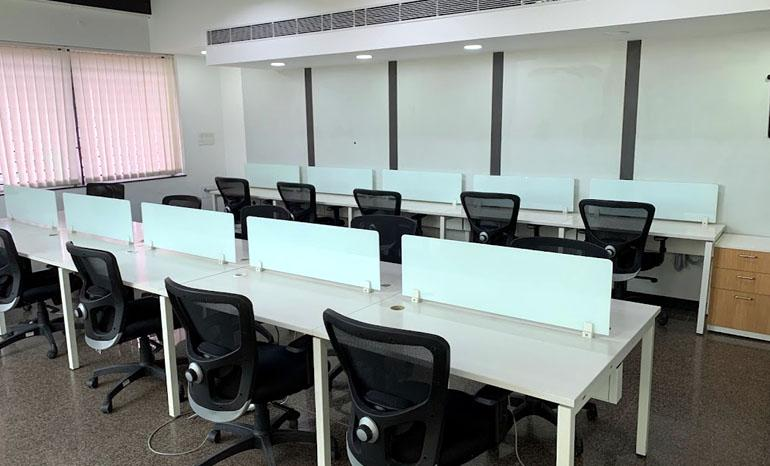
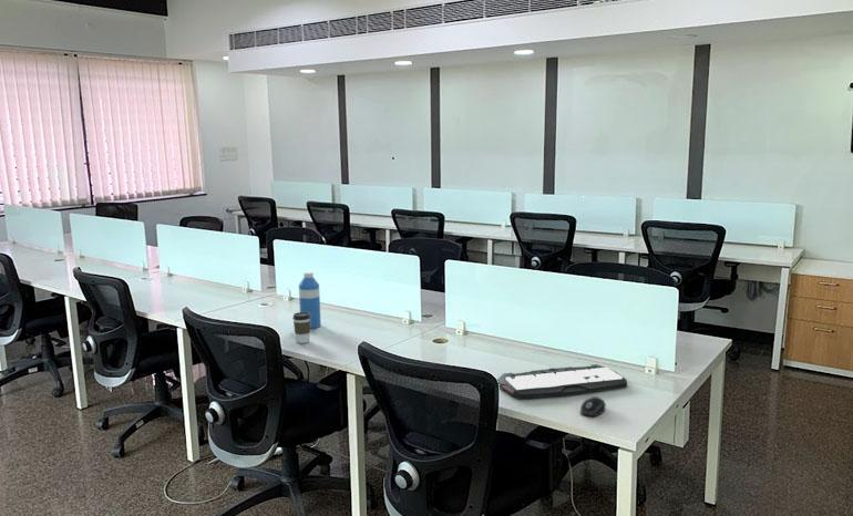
+ computer mouse (593, 404)
+ coffee cup (301, 328)
+ water bottle (309, 299)
+ keyboard (562, 380)
